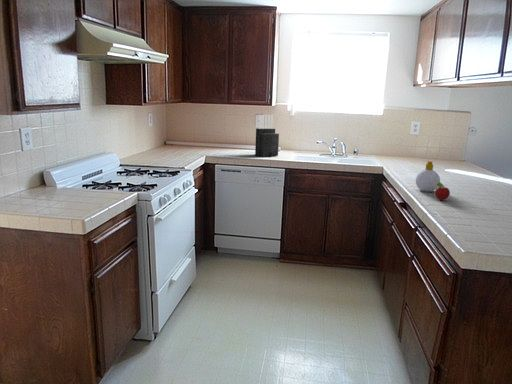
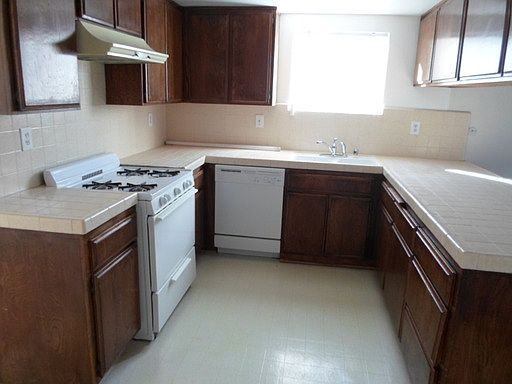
- knife block (268, 135)
- soap bottle (428, 176)
- fruit (440, 190)
